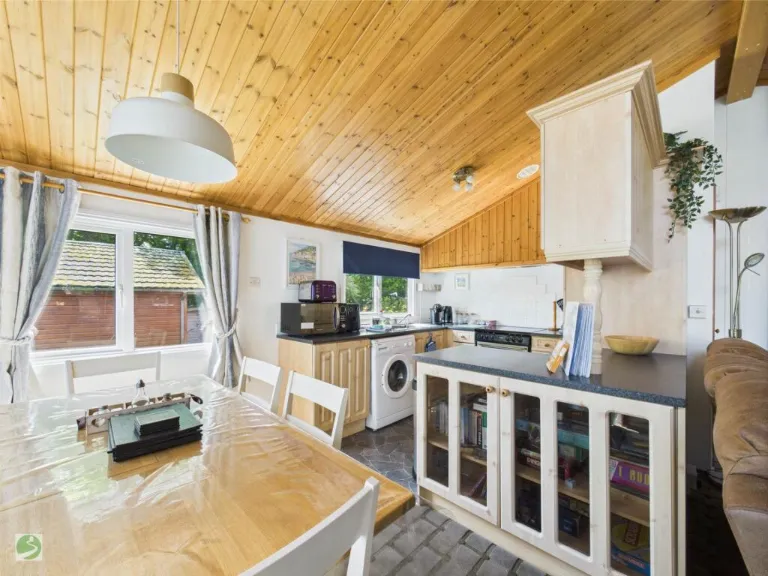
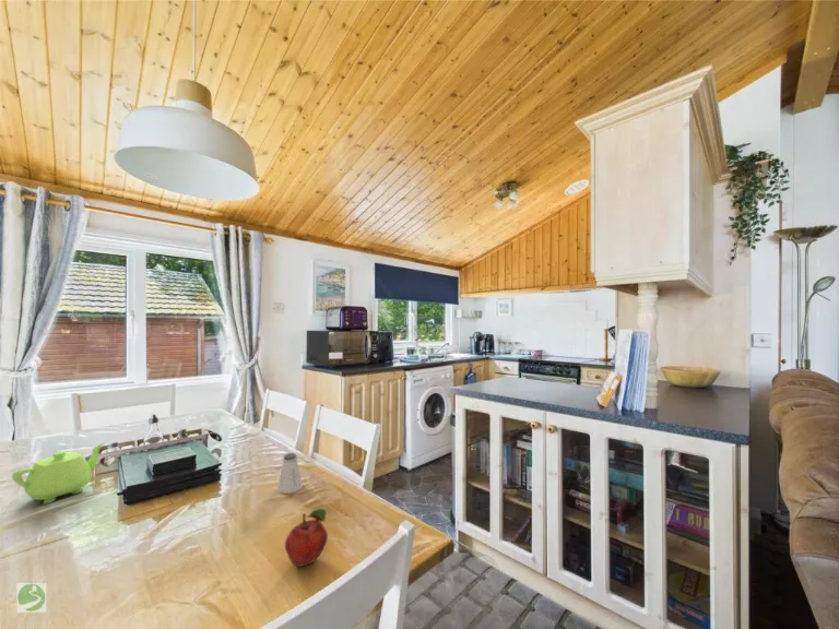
+ teapot (62, 472)
+ fruit (308, 536)
+ saltshaker (289, 471)
